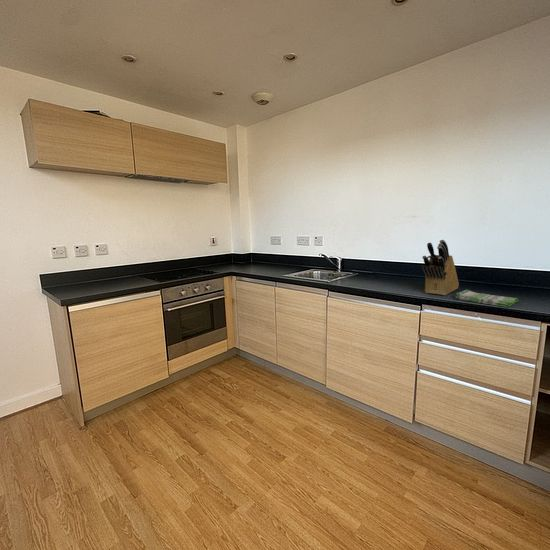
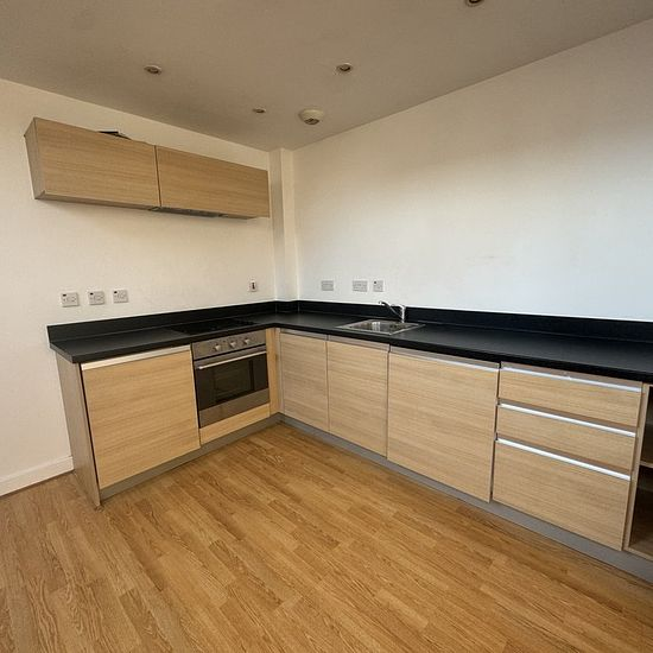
- dish towel (485, 297)
- knife block (441, 265)
